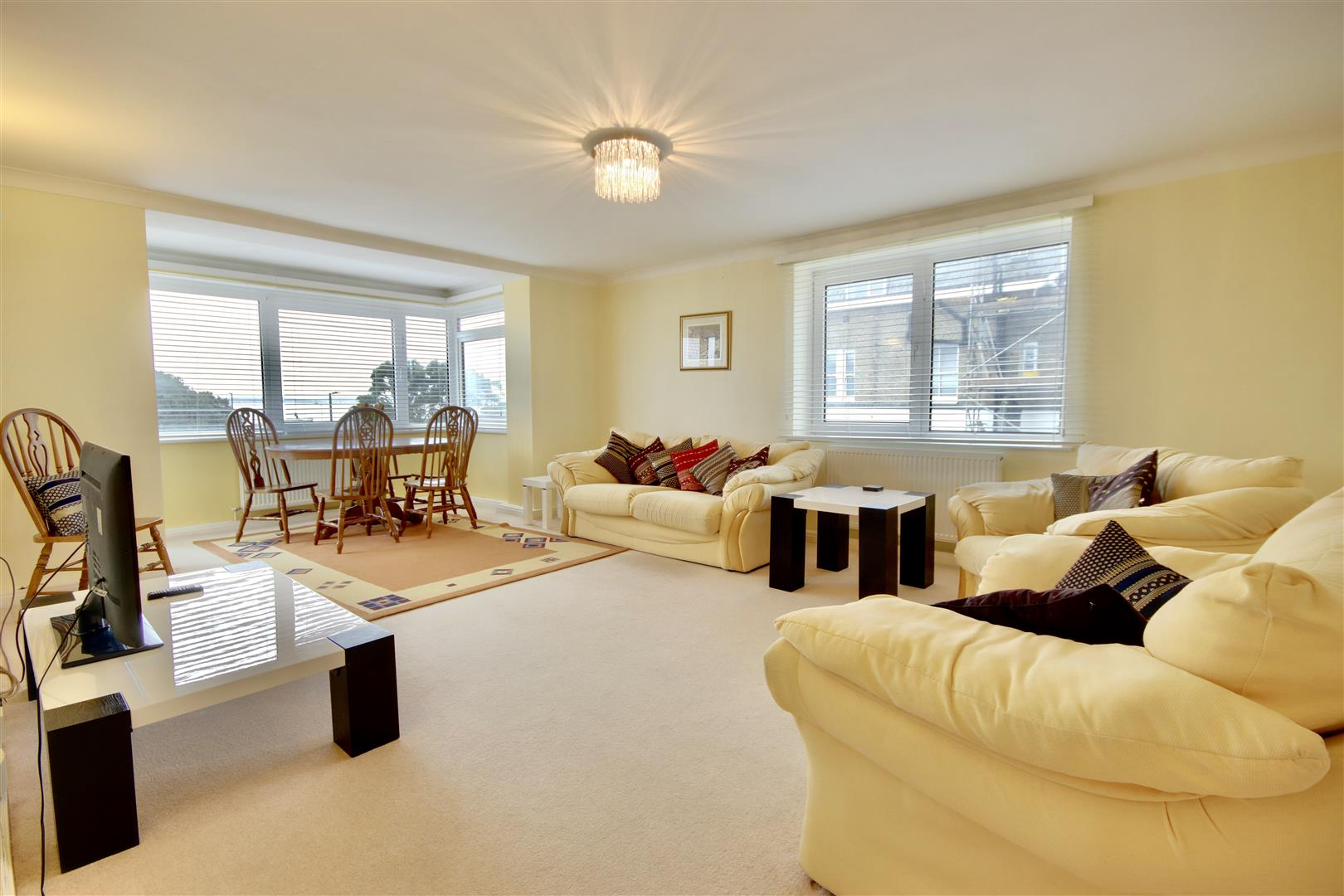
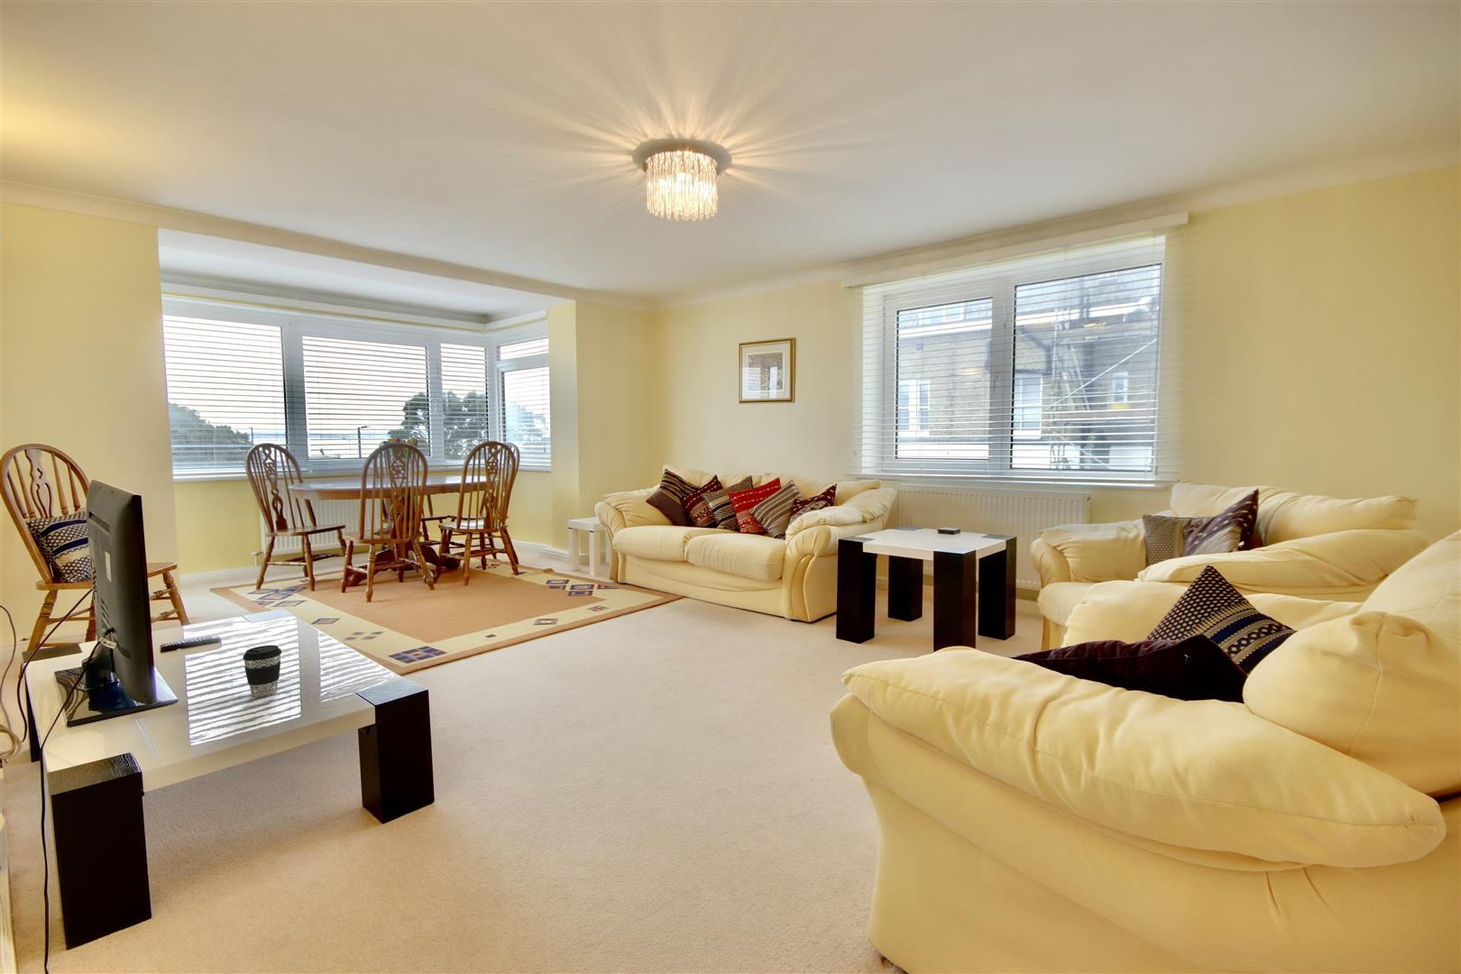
+ coffee cup (263, 671)
